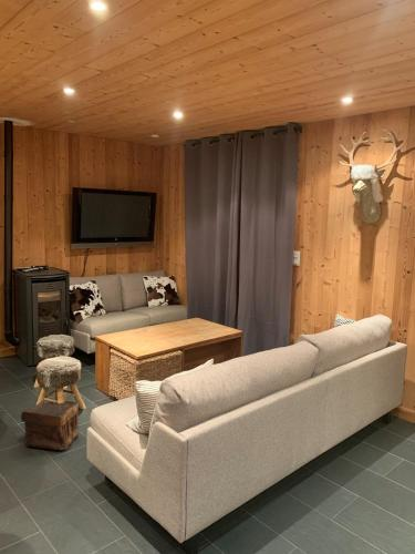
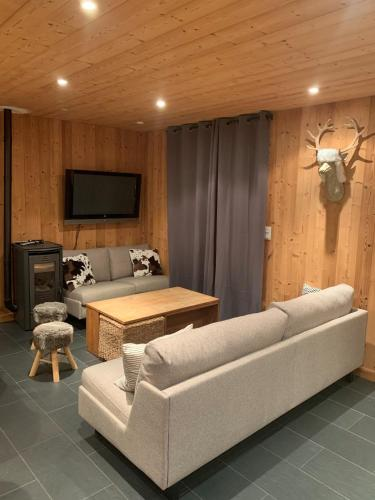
- pouch (52, 423)
